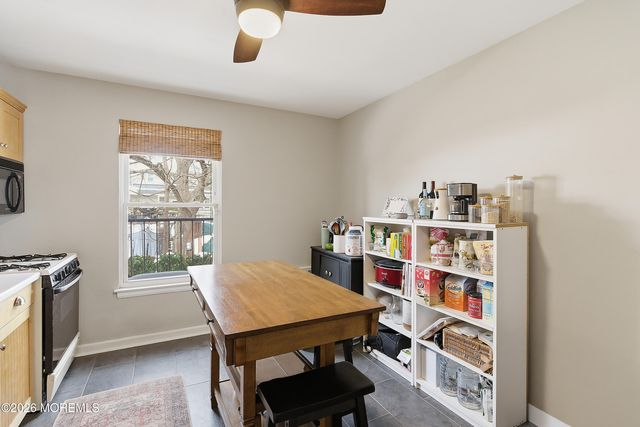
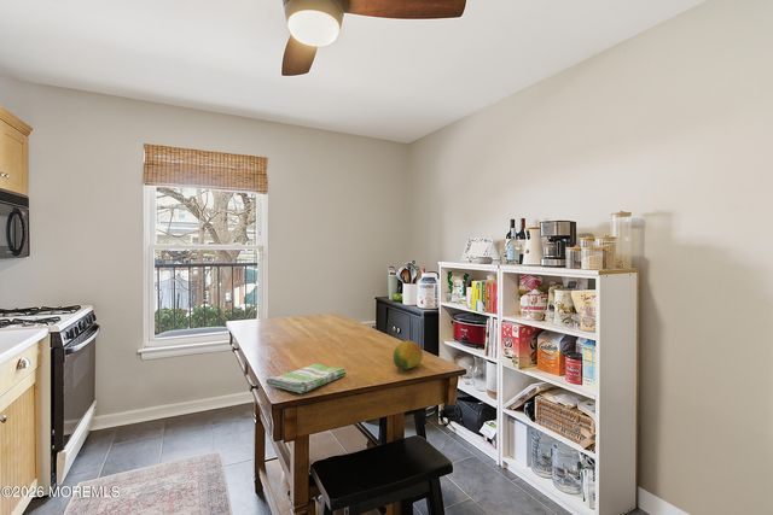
+ dish towel (307, 375)
+ fruit (406, 355)
